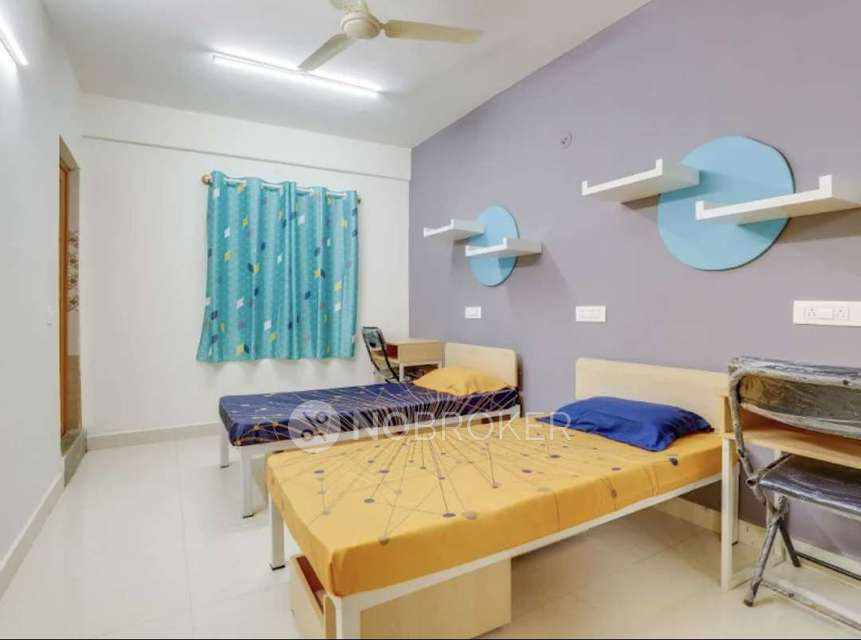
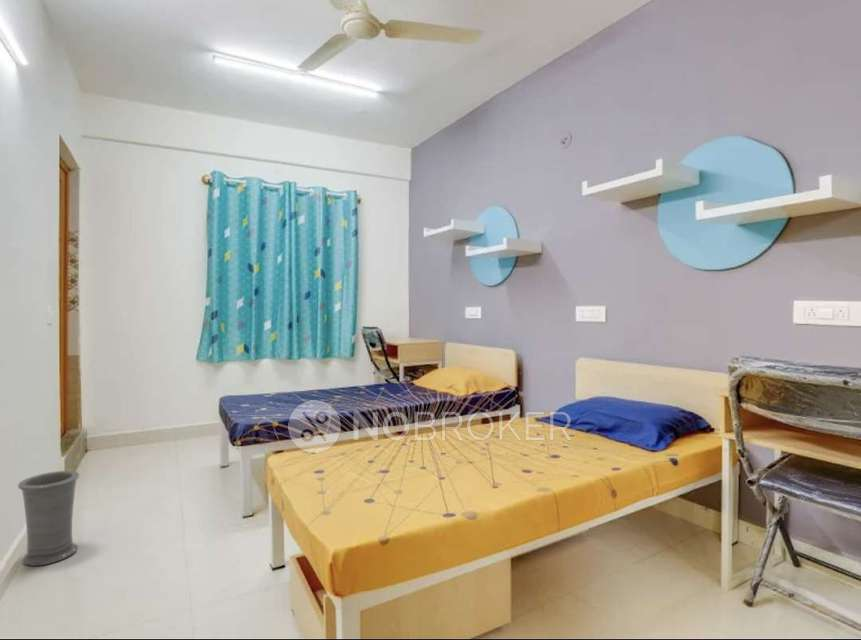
+ vase (49, 516)
